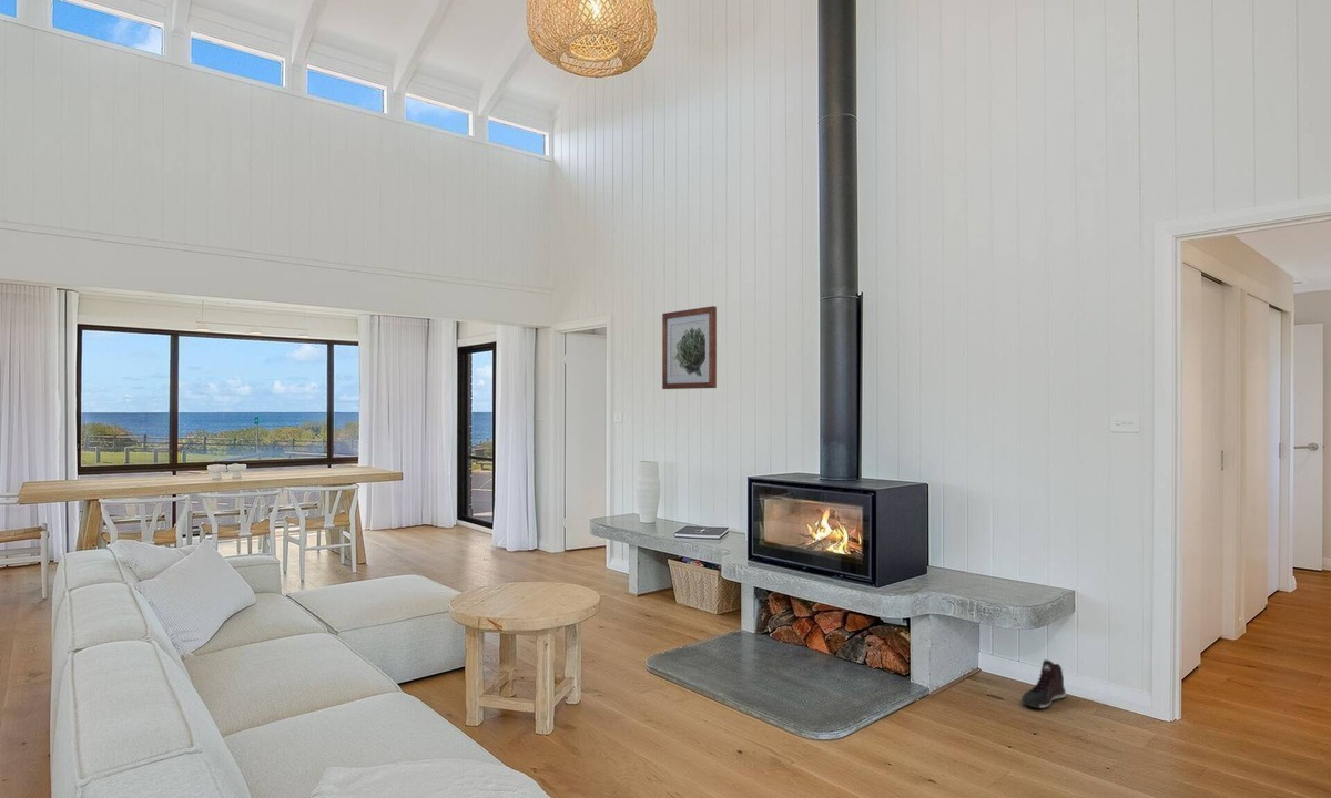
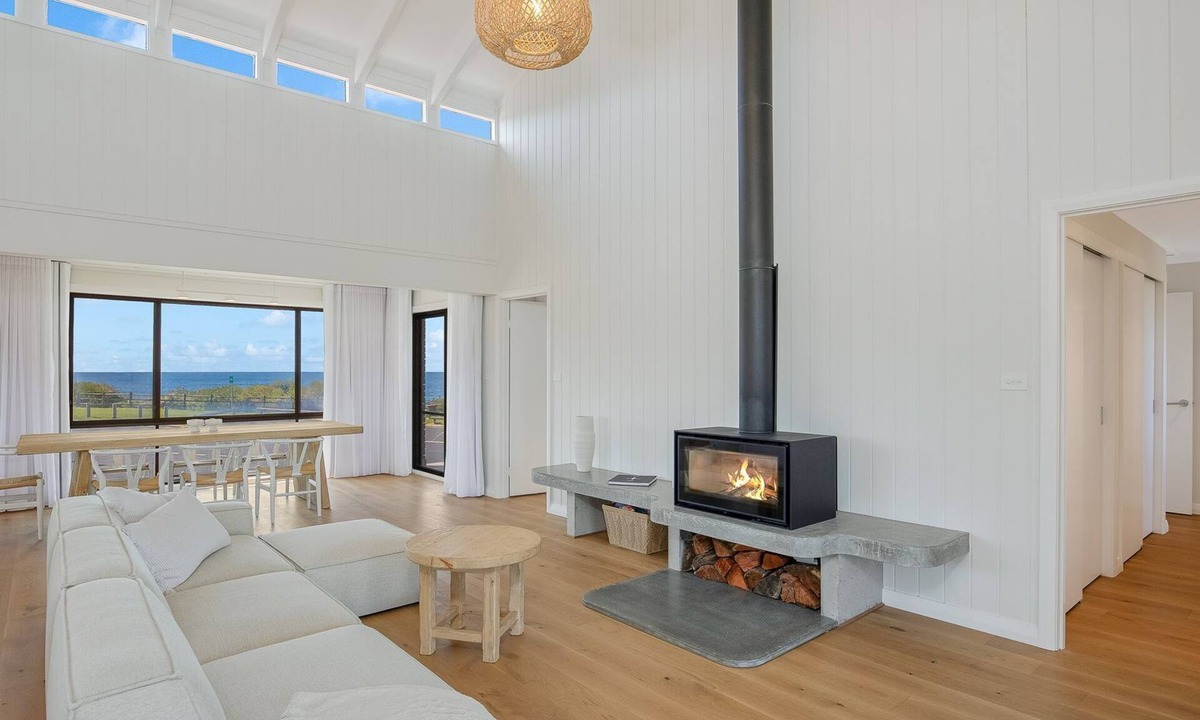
- wall art (688, 349)
- sneaker (1042, 681)
